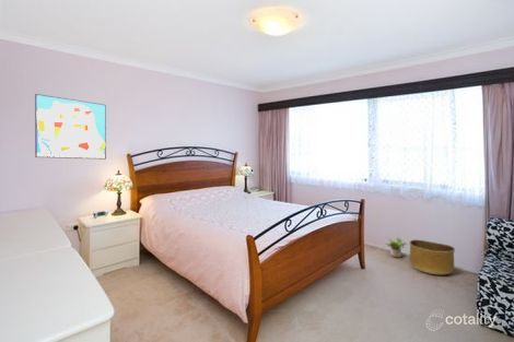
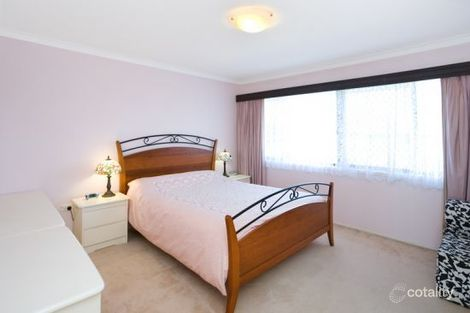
- potted plant (396, 247)
- wall art (73, 129)
- basket (431, 257)
